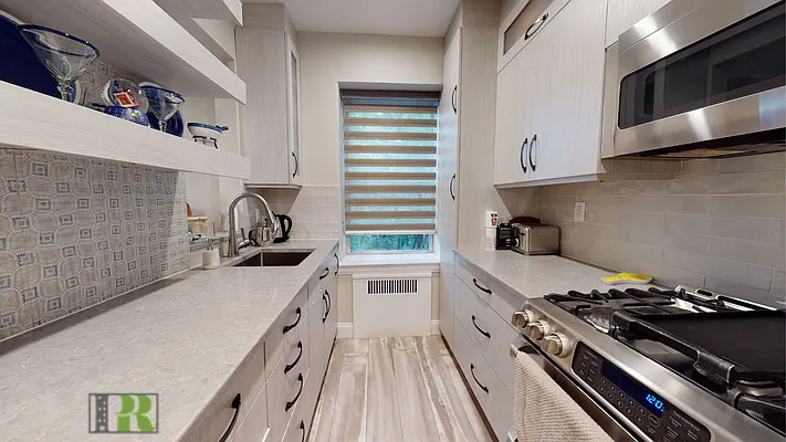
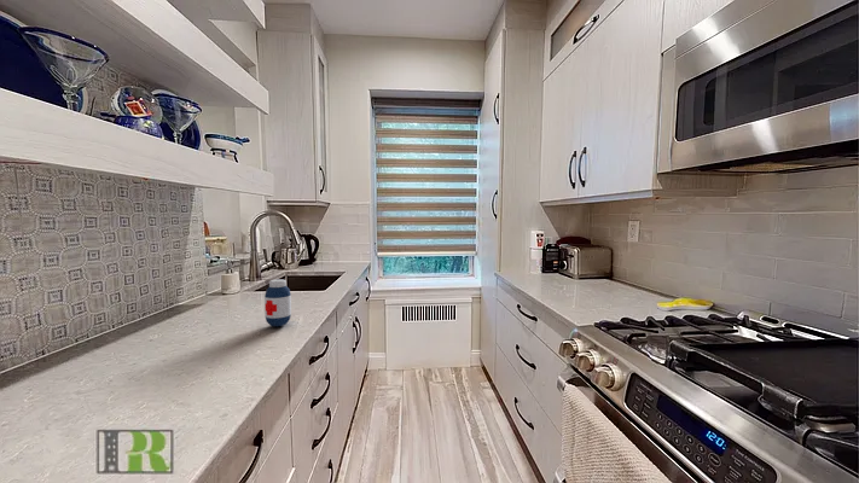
+ medicine bottle (278, 302)
